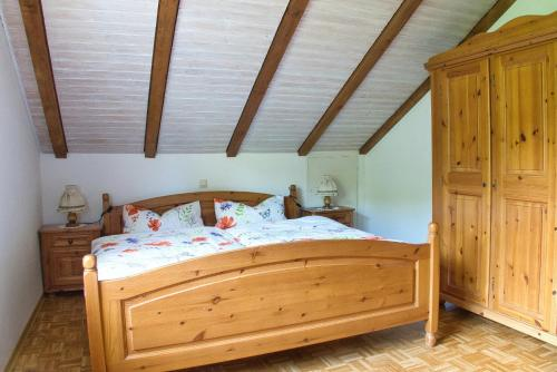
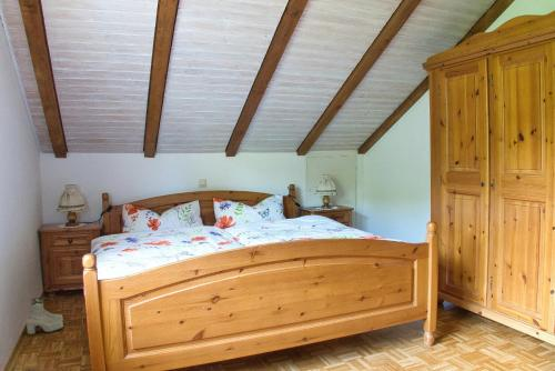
+ boots (44, 313)
